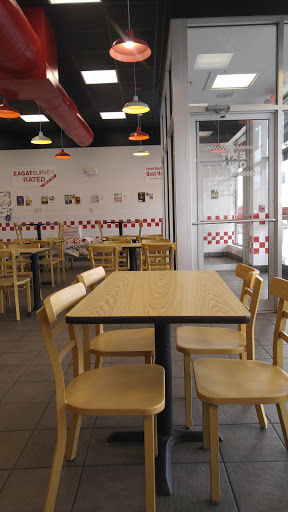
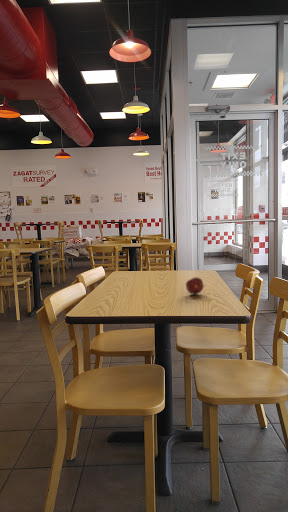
+ apple (194, 285)
